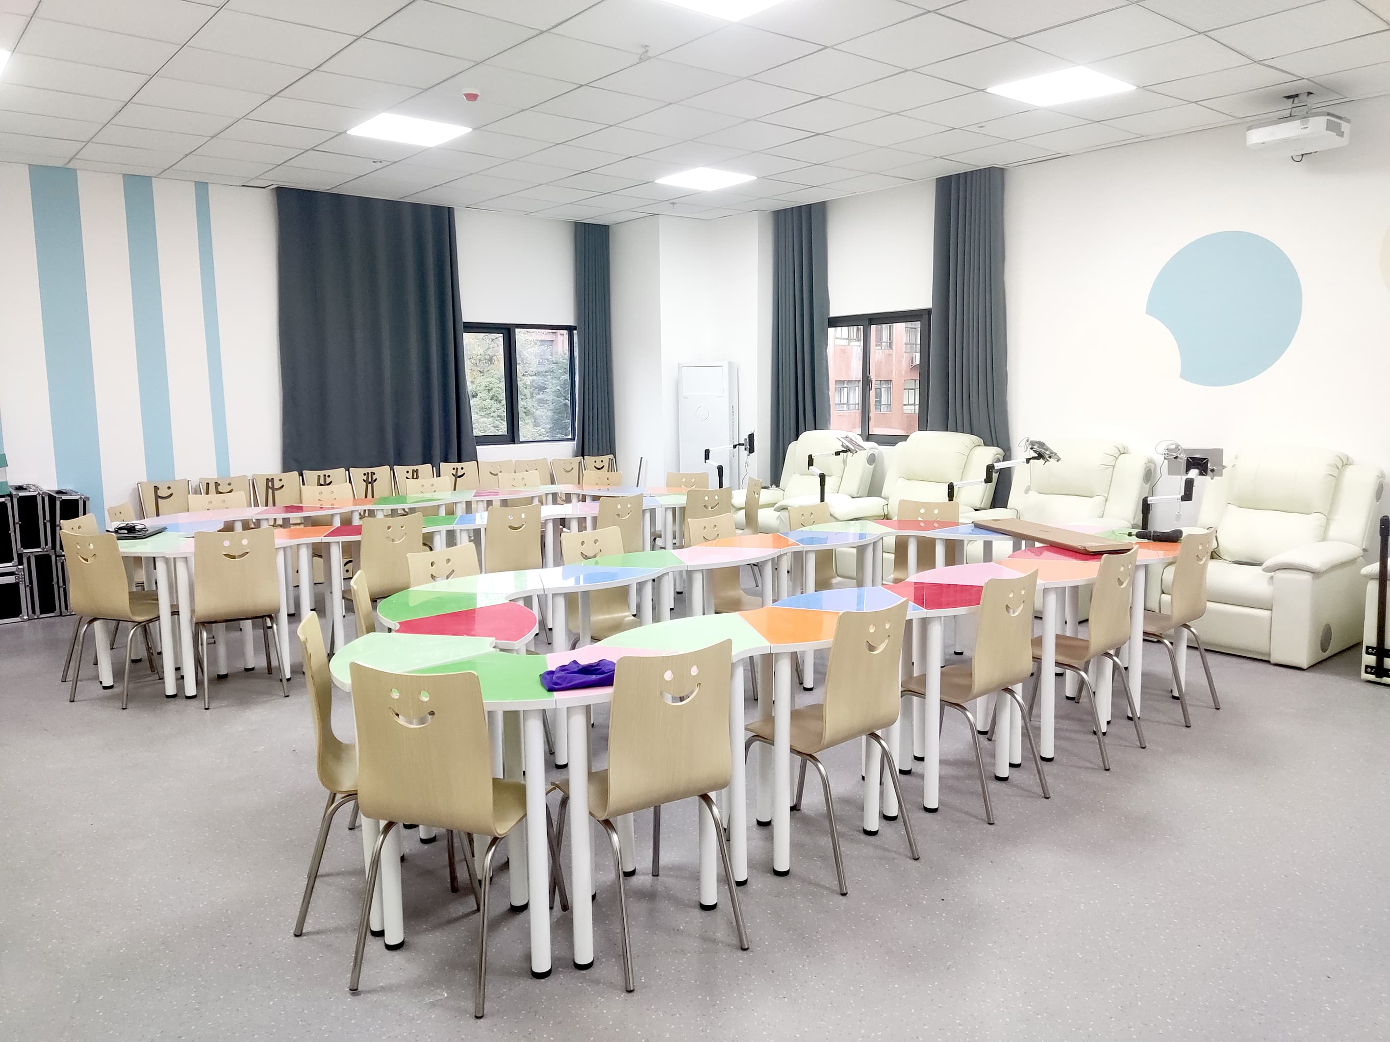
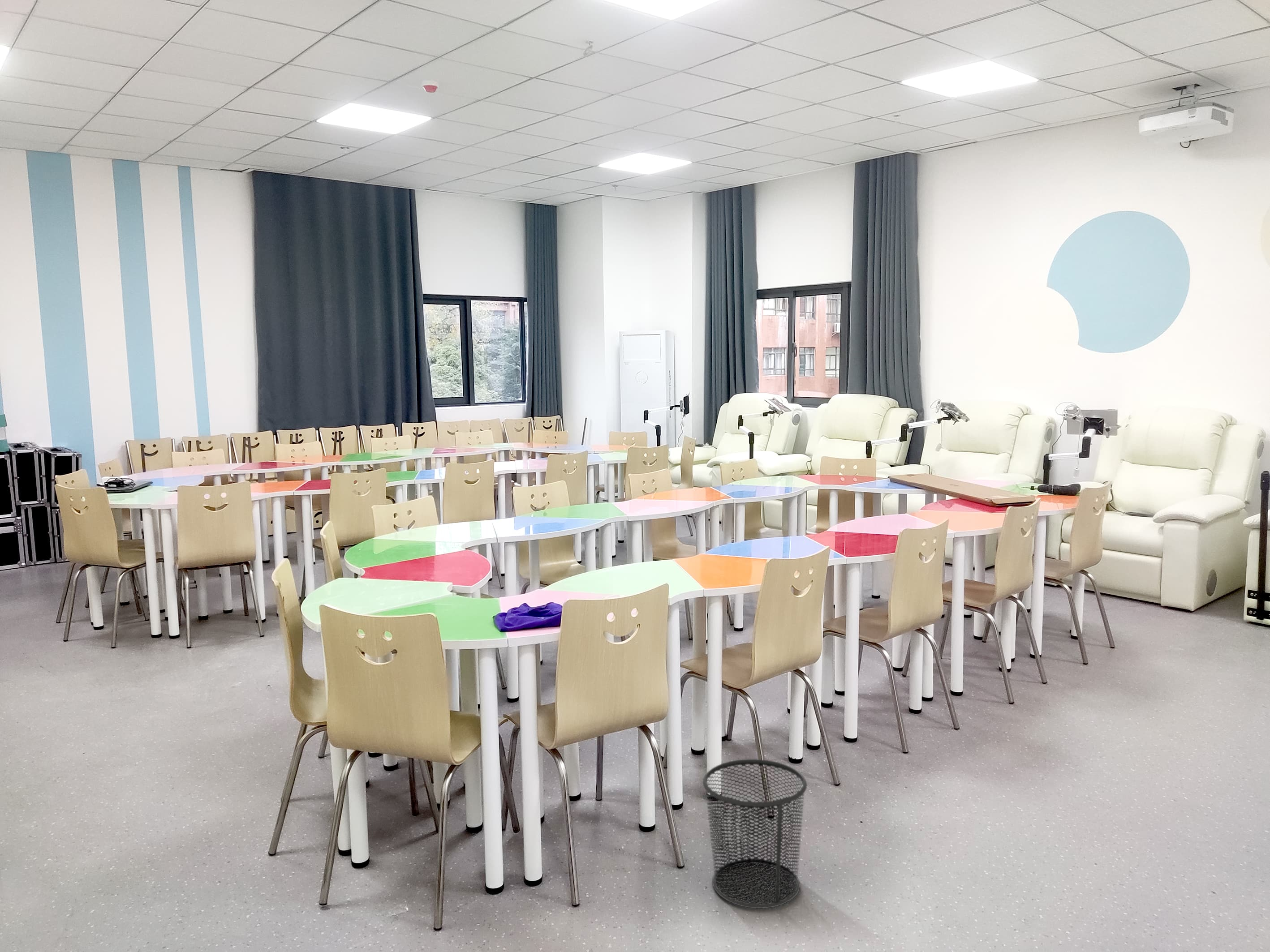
+ waste bin (755, 832)
